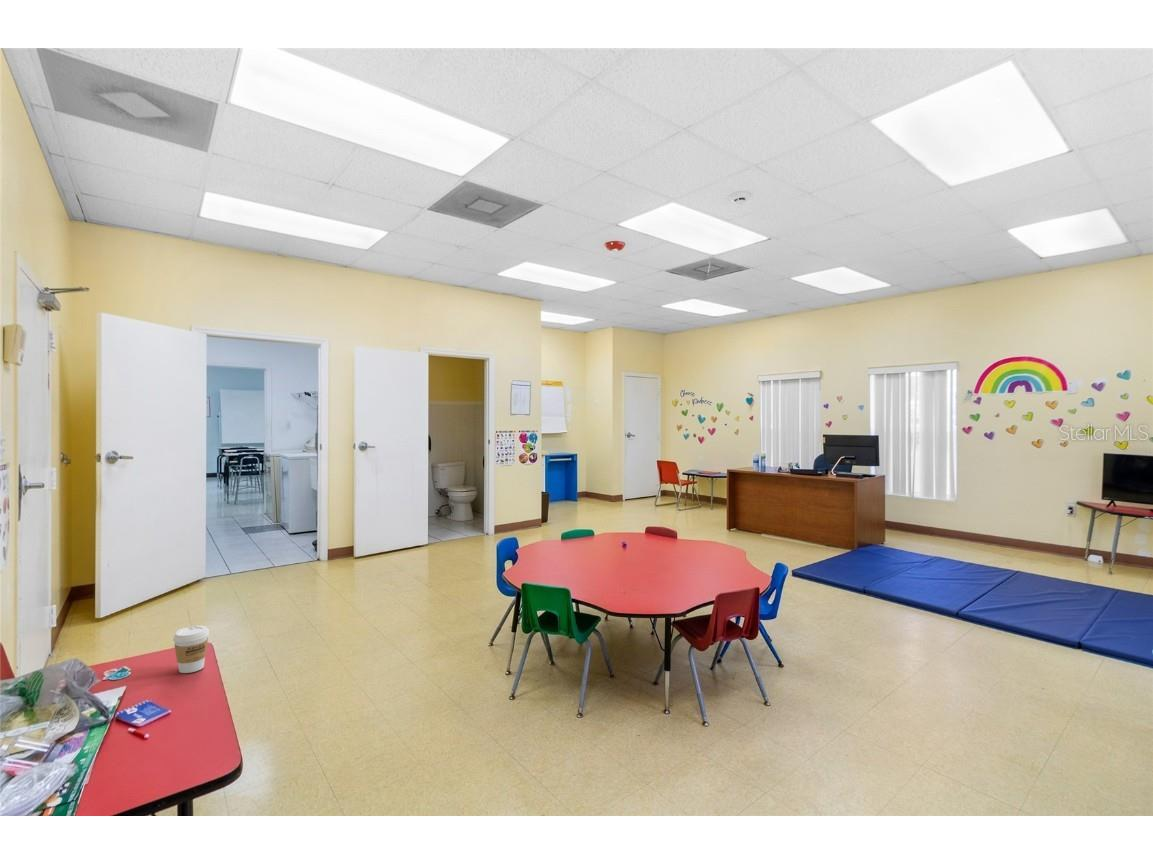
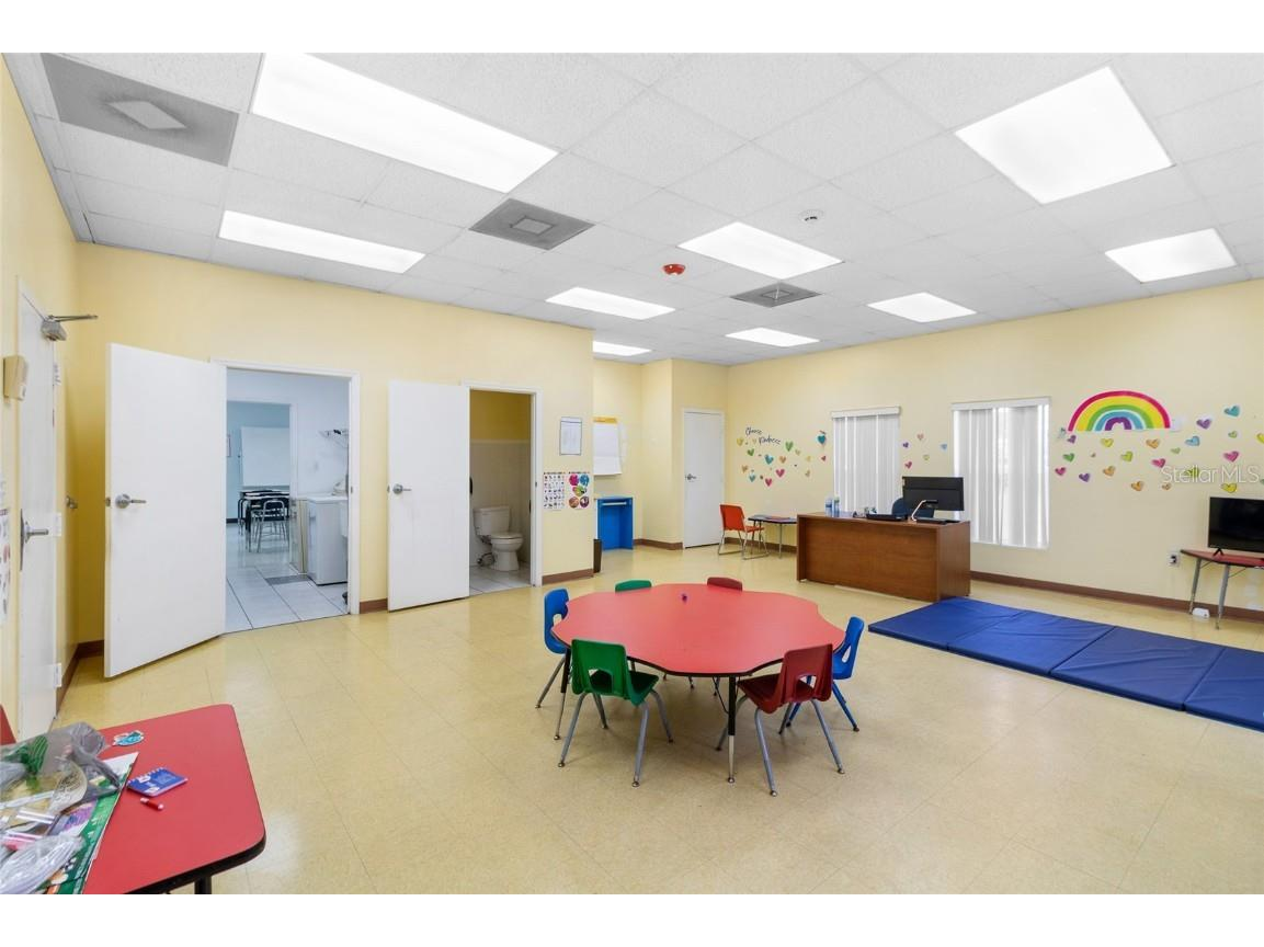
- coffee cup (191, 648)
